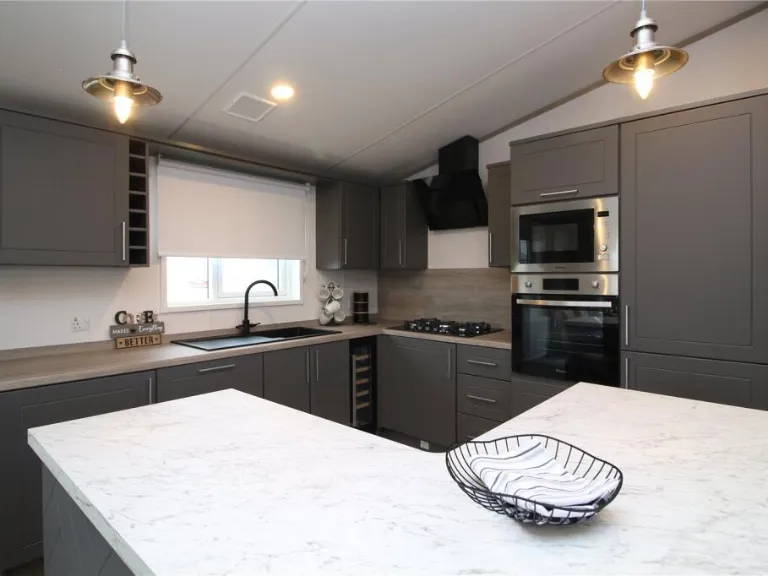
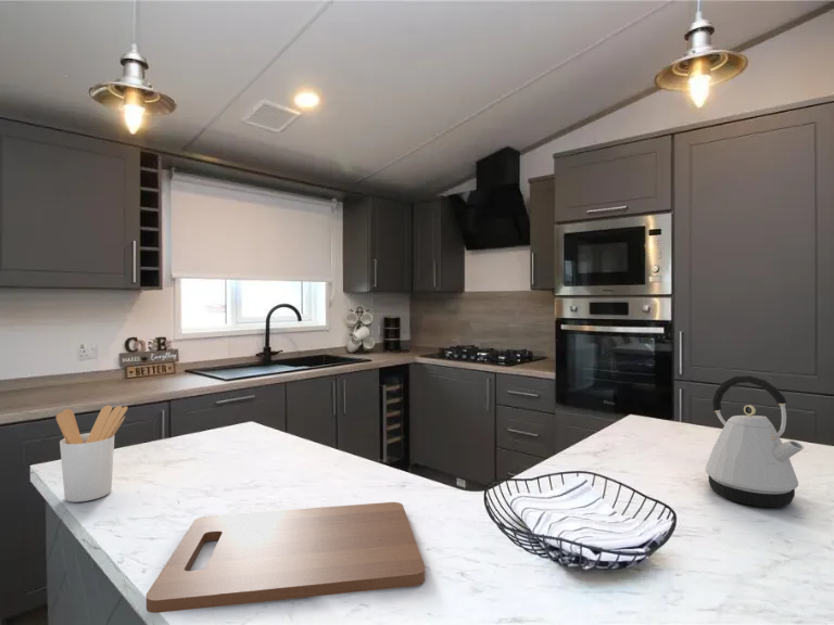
+ utensil holder (97, 448)
+ cutting board (298, 546)
+ kettle (751, 436)
